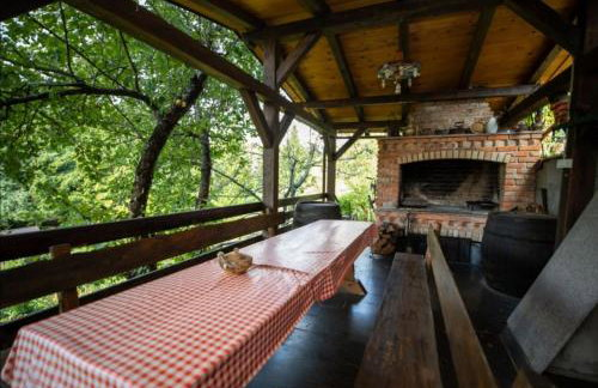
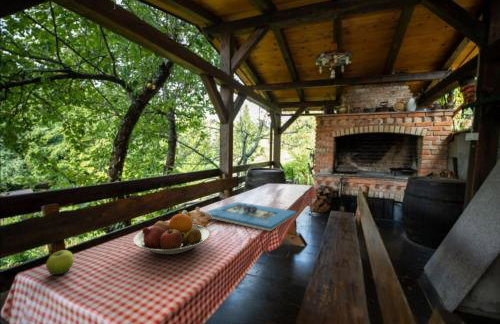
+ architectural model (250, 210)
+ fruit bowl (173, 231)
+ fruit (60, 261)
